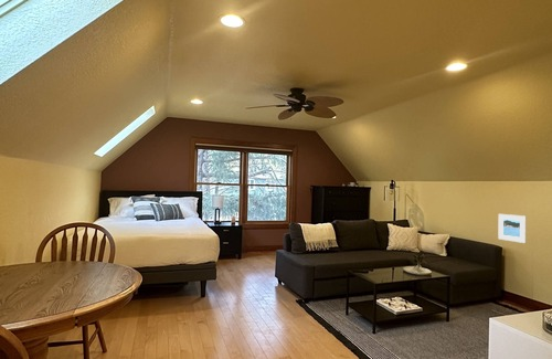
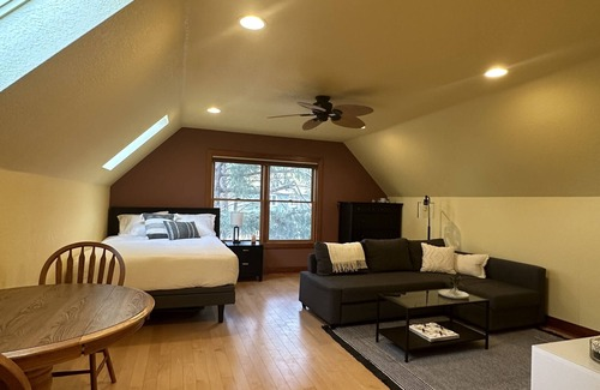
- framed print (511, 228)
